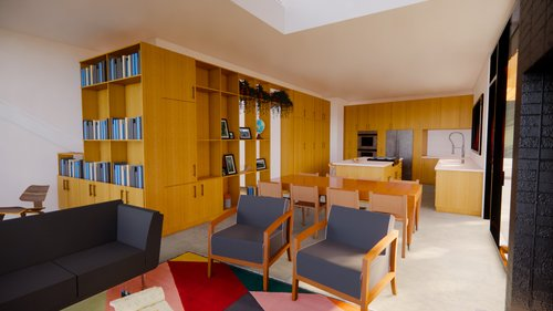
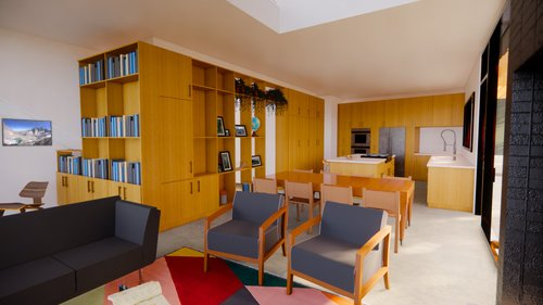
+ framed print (28, 132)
